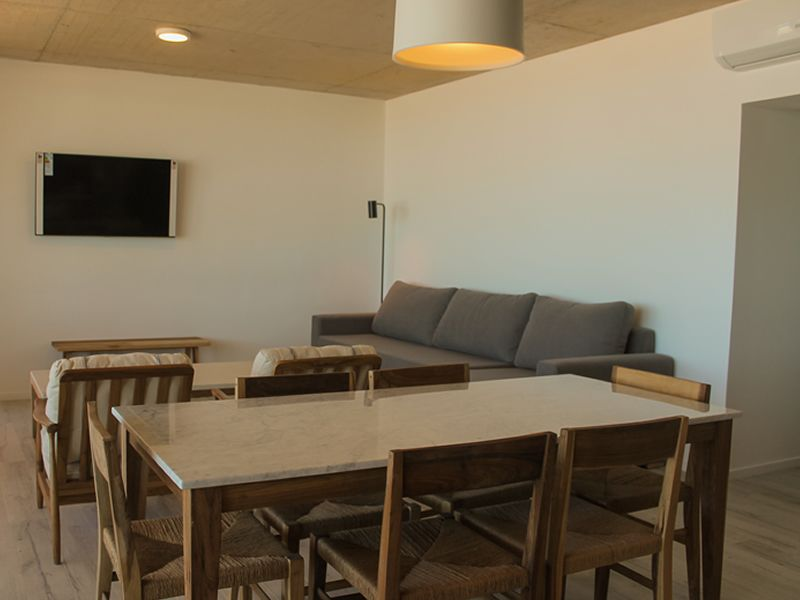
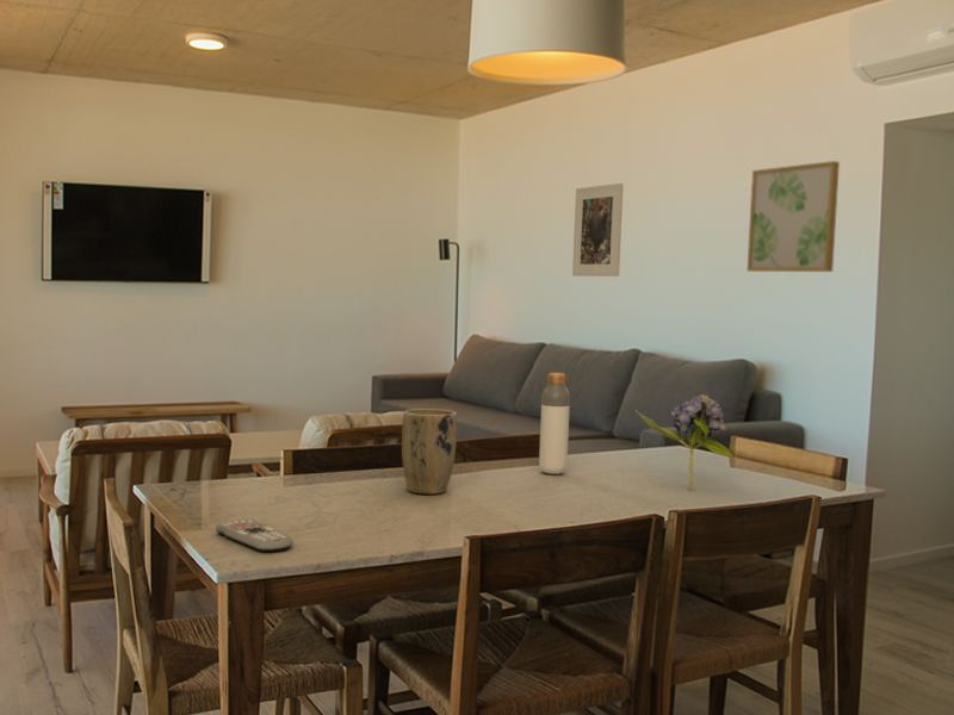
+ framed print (596, 231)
+ remote control (255, 535)
+ bottle (555, 423)
+ flower (683, 441)
+ wall art (791, 218)
+ plant pot (428, 450)
